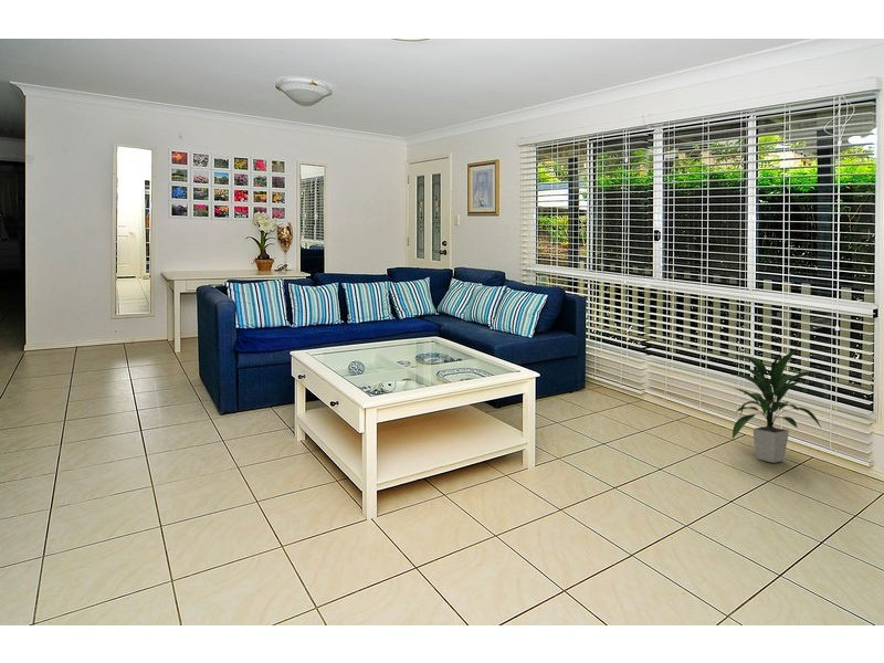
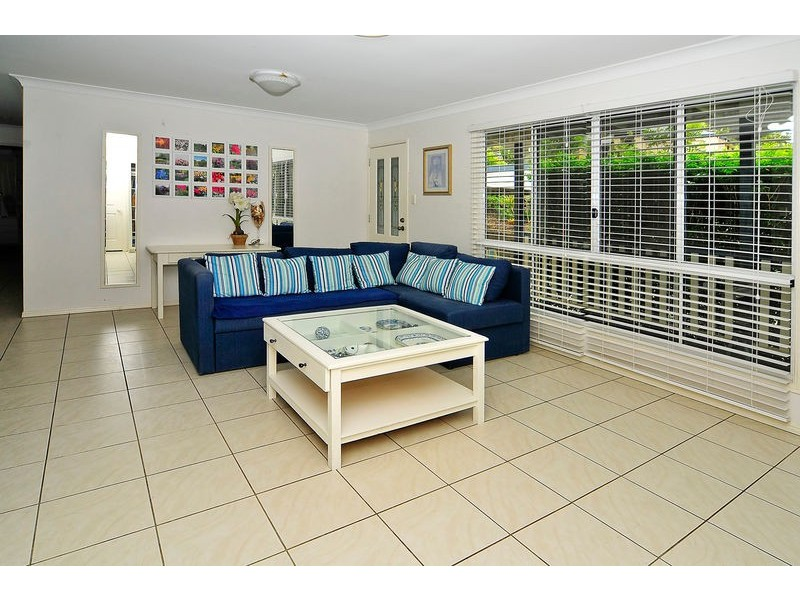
- indoor plant (767, 402)
